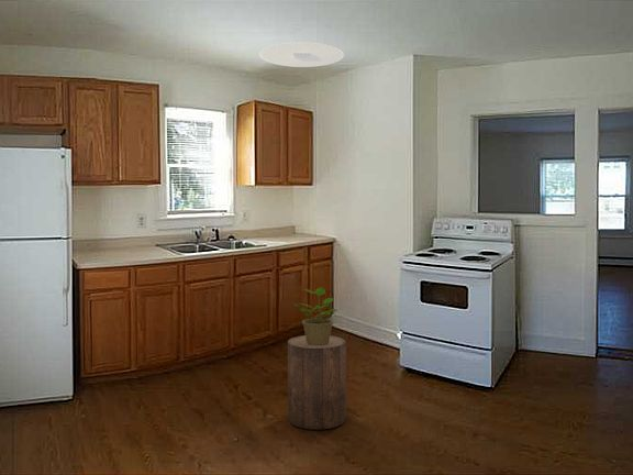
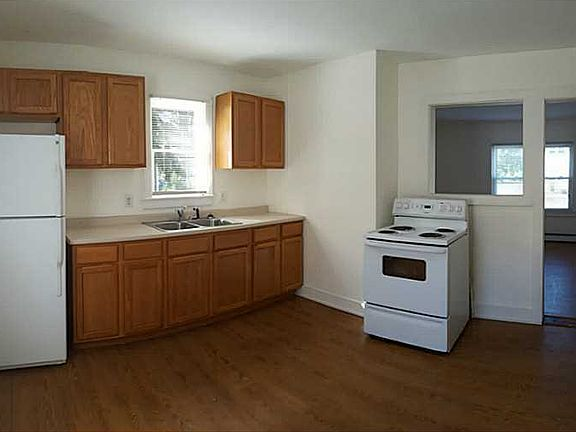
- ceiling light (301, 51)
- stool (316, 379)
- potted plant (320, 316)
